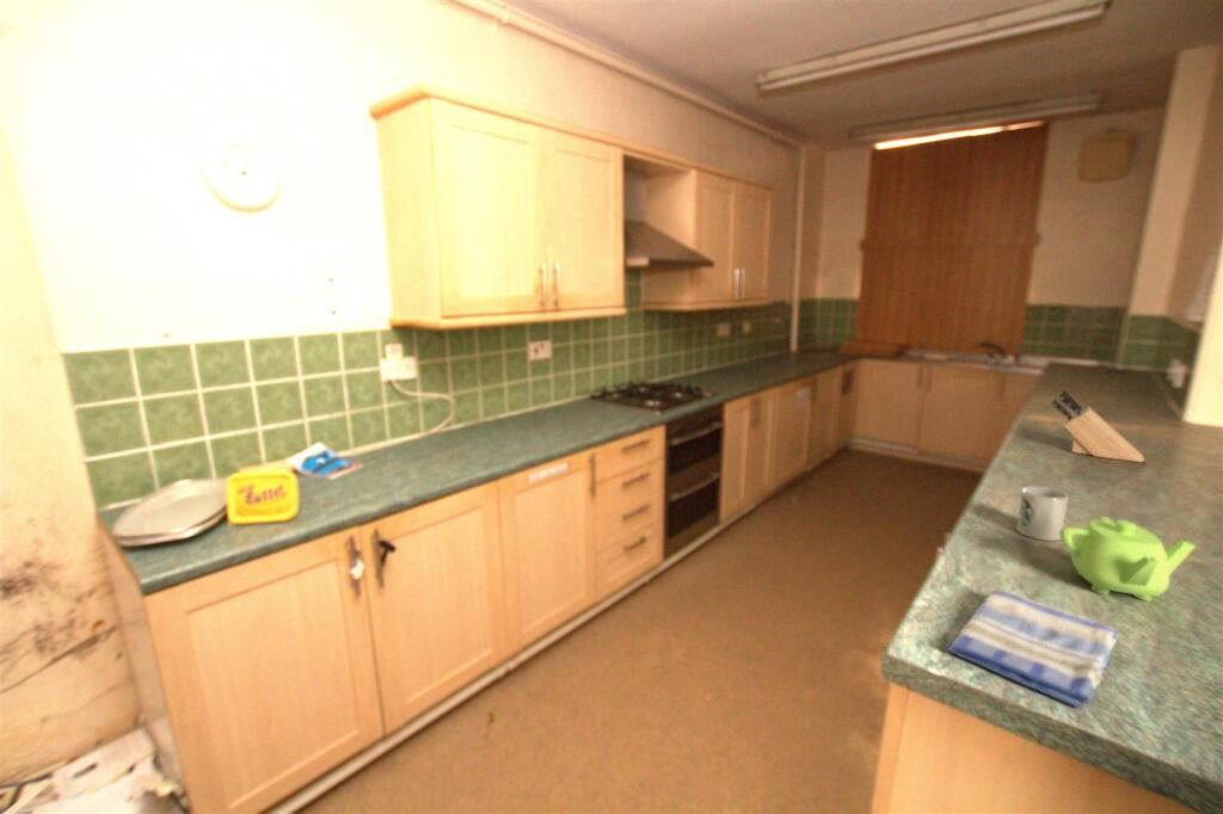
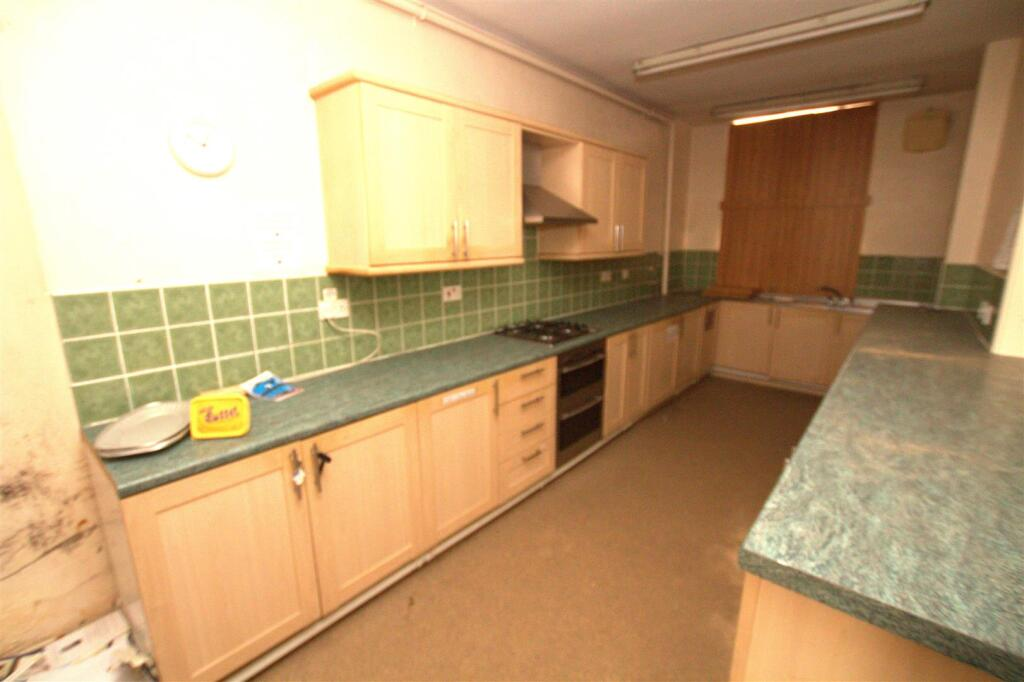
- teapot (1121, 555)
- knife block (1096, 424)
- dish towel (1033, 639)
- mug (1038, 510)
